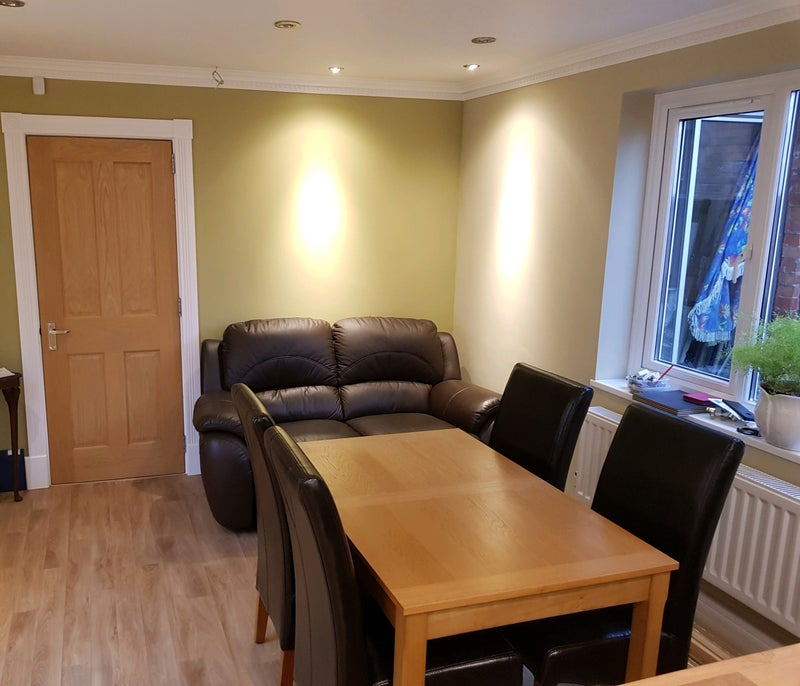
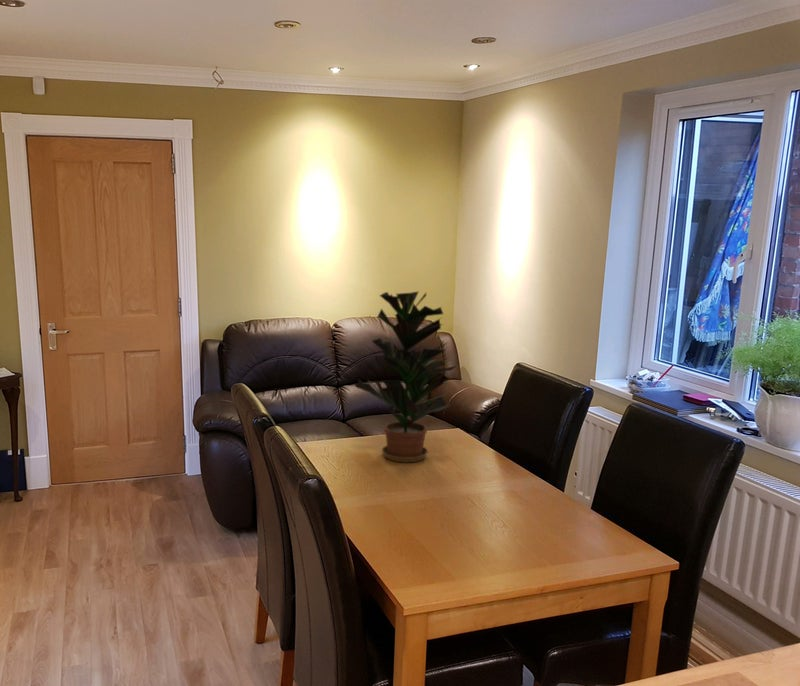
+ potted plant (411, 373)
